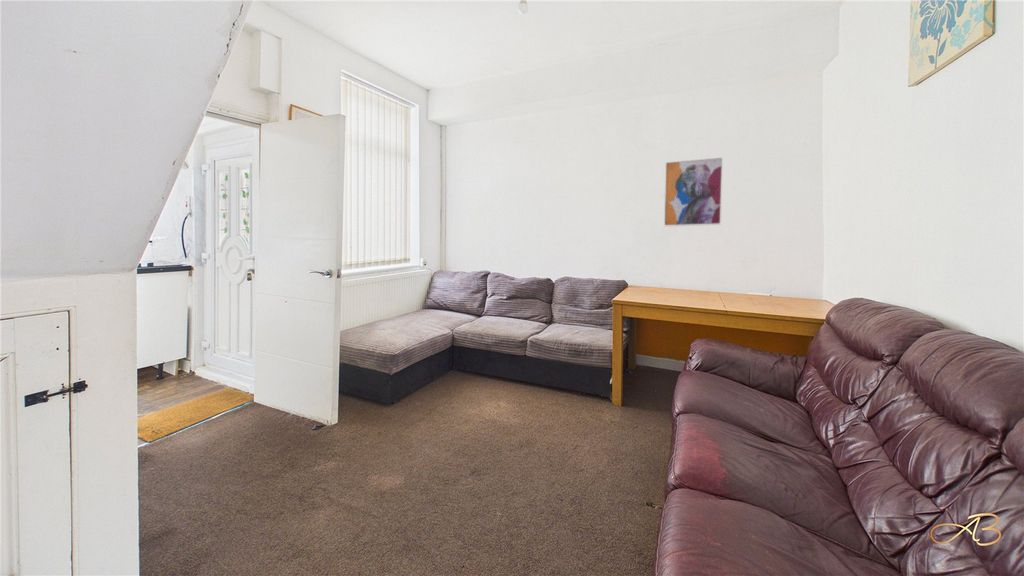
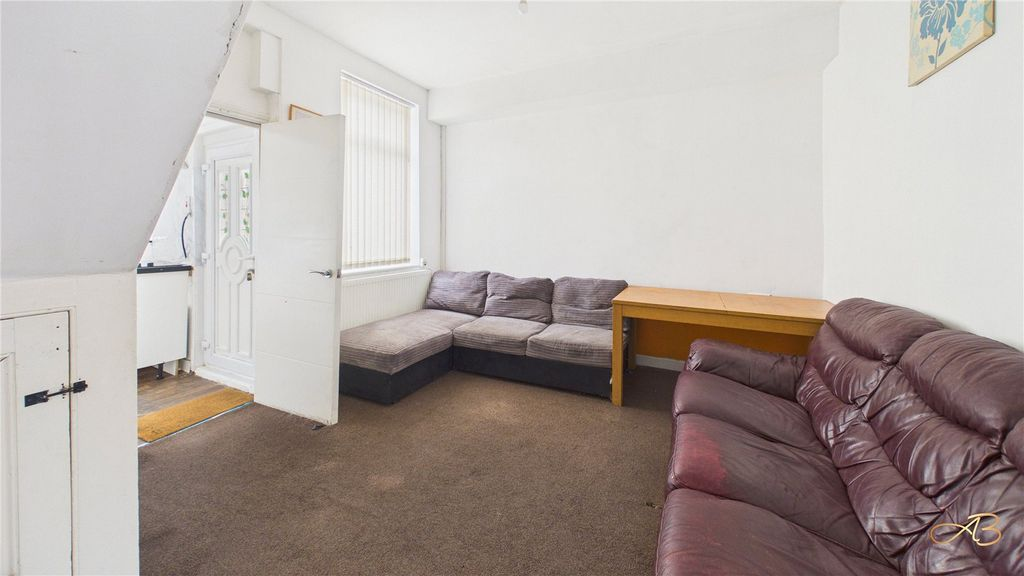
- wall art (692, 192)
